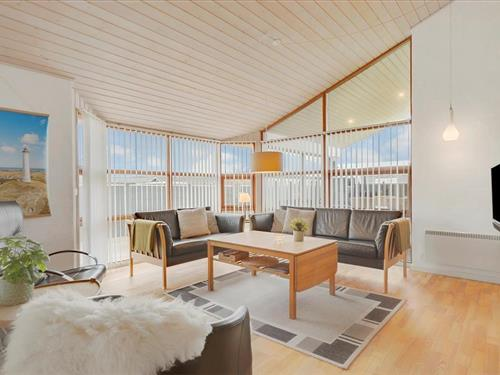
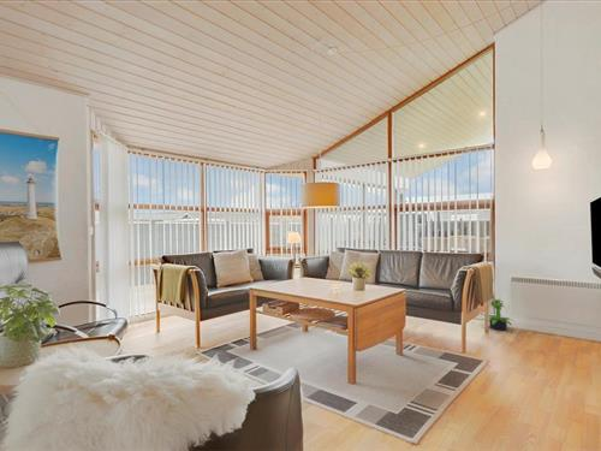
+ potted plant (496, 313)
